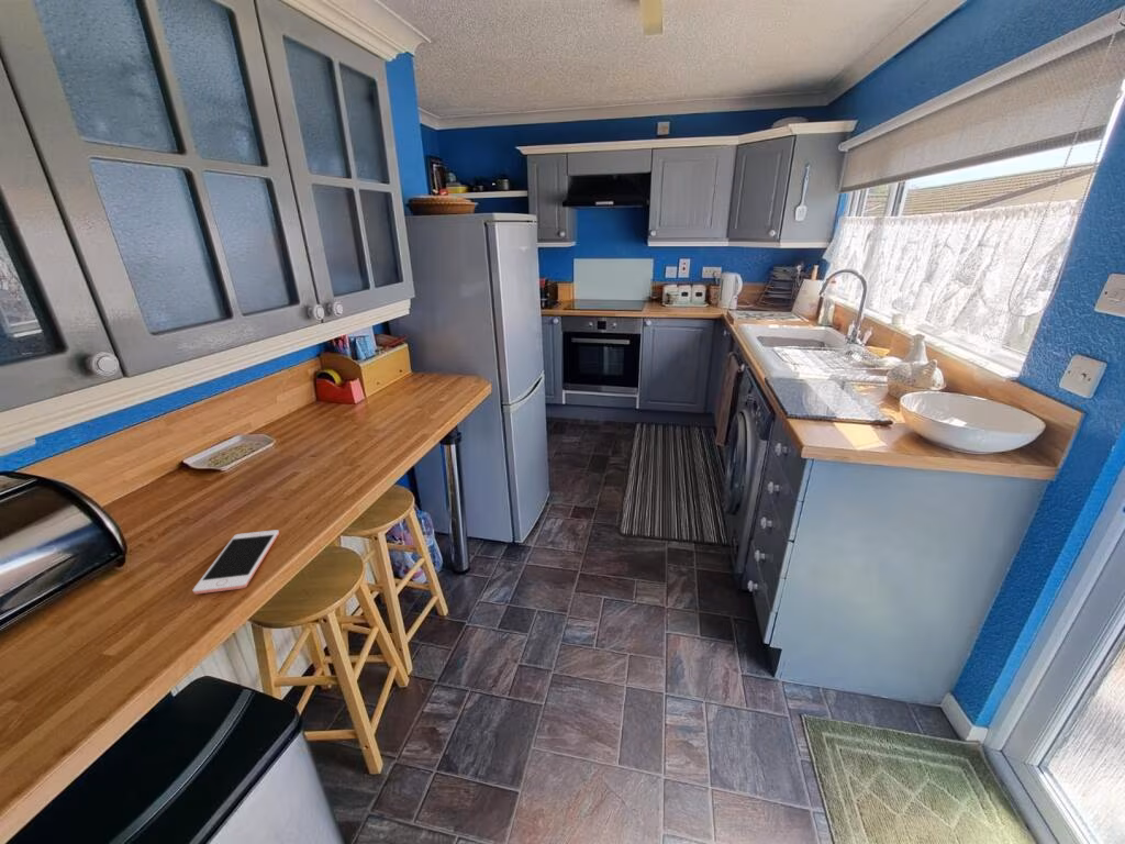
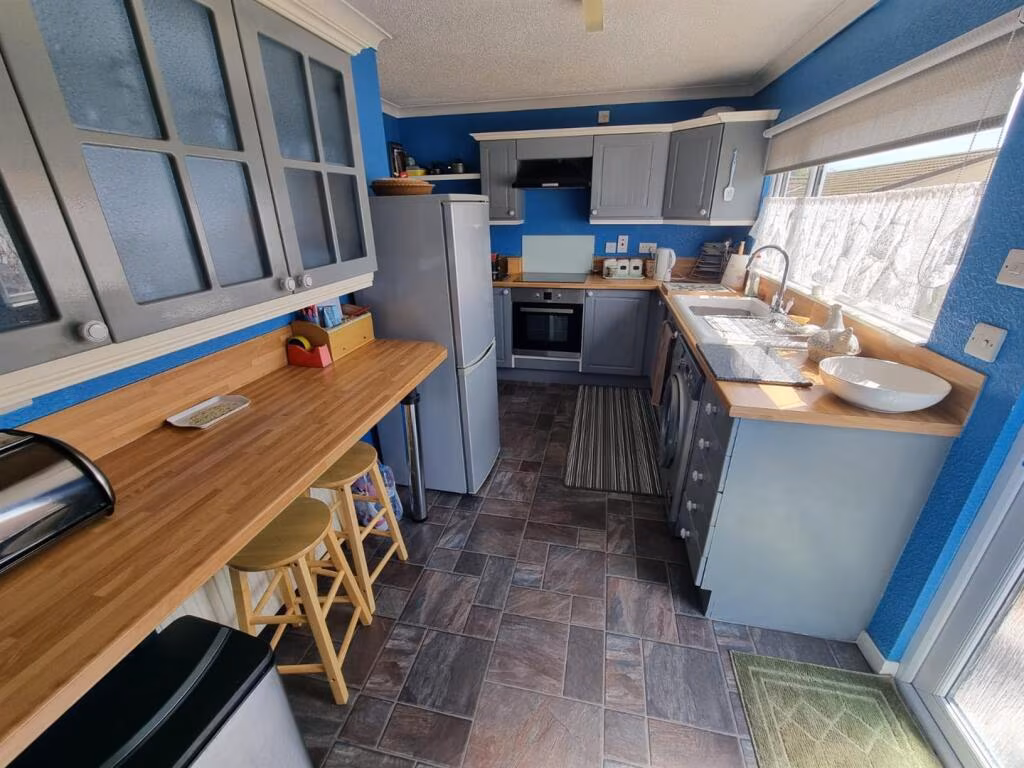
- cell phone (240, 558)
